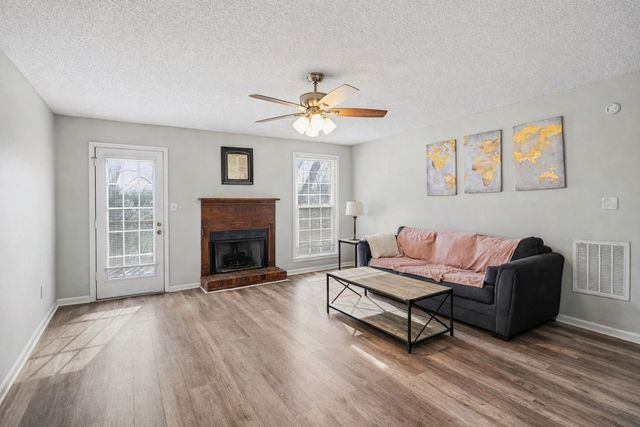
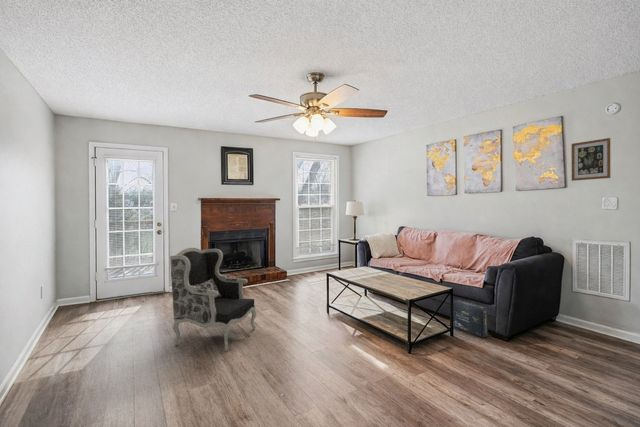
+ armchair (215, 292)
+ wall art (590, 160)
+ box (469, 317)
